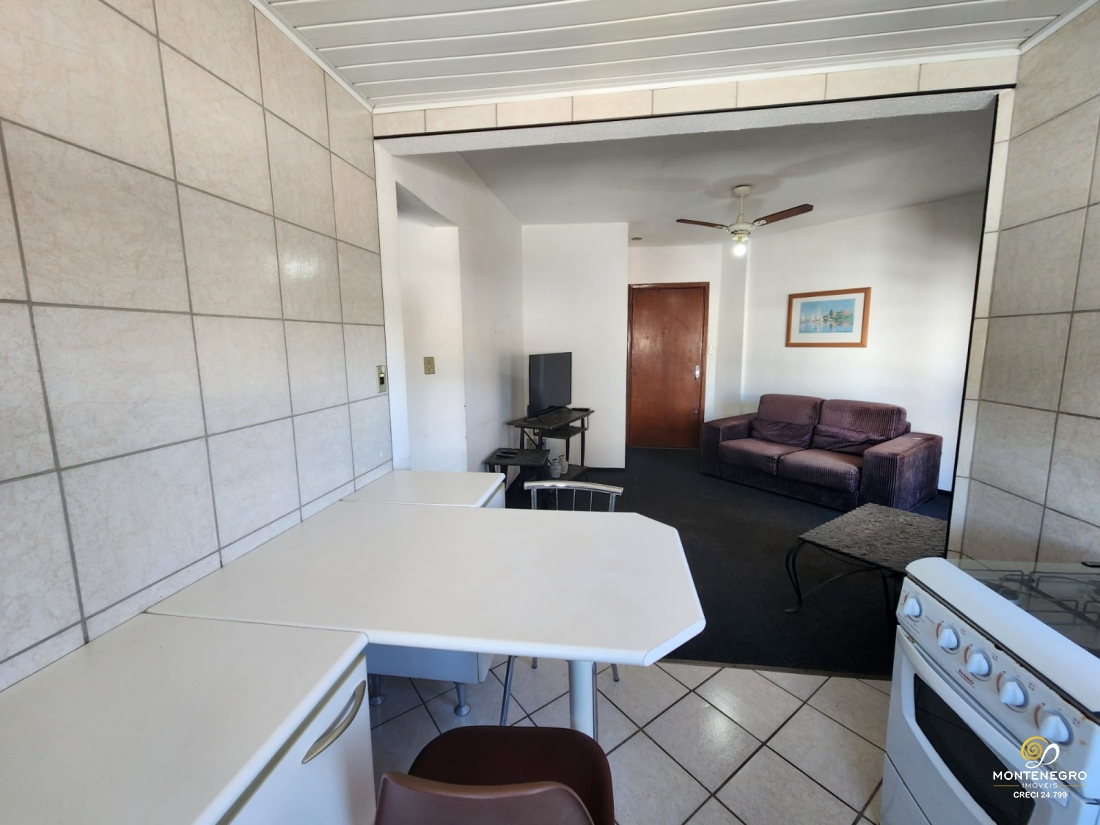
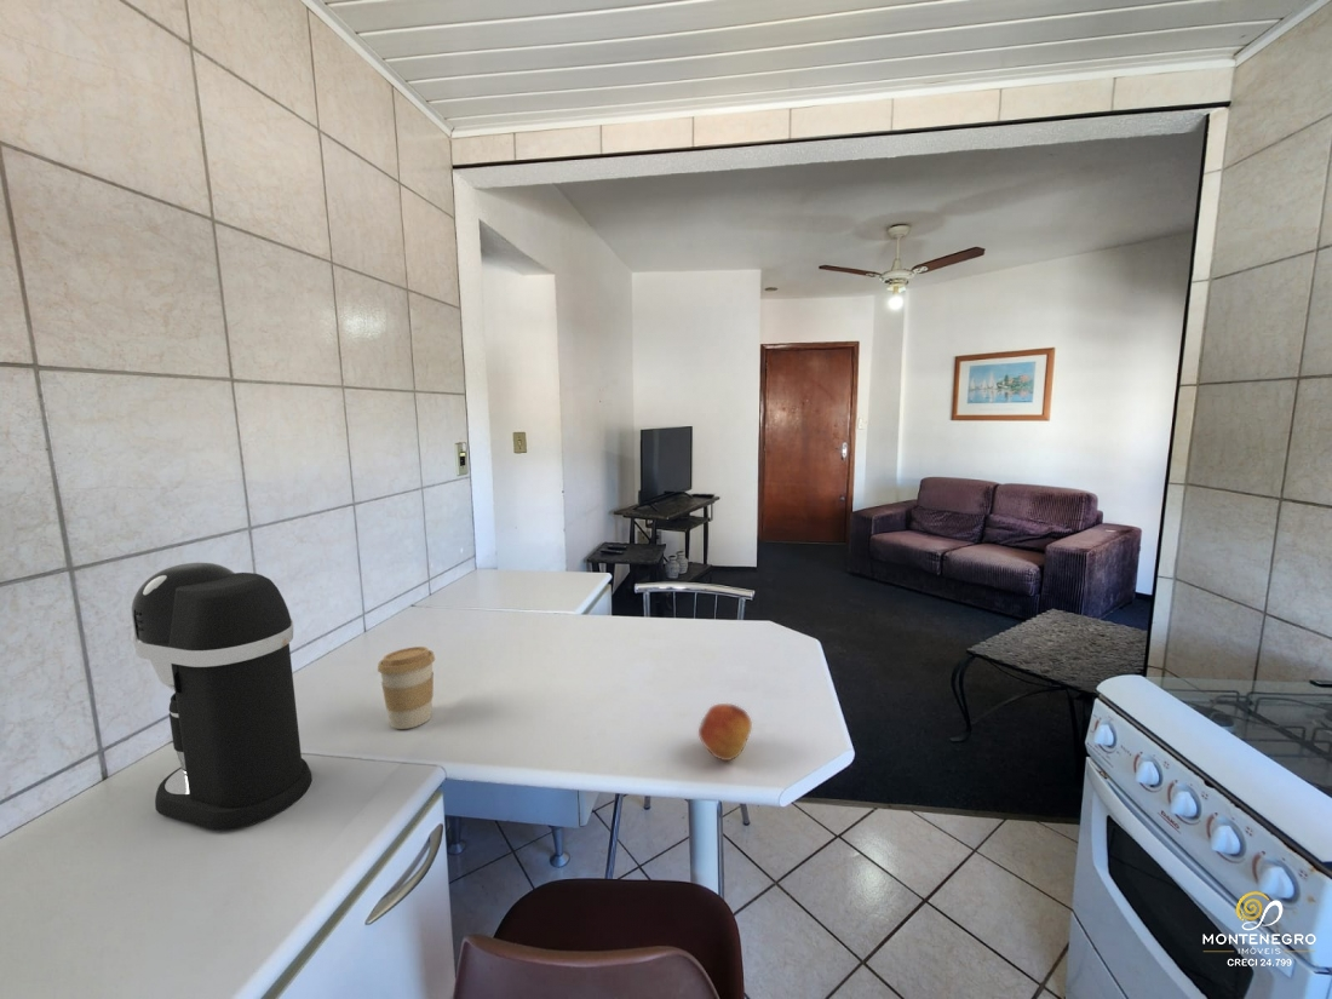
+ coffee maker (223, 682)
+ fruit (724, 731)
+ coffee cup (408, 684)
